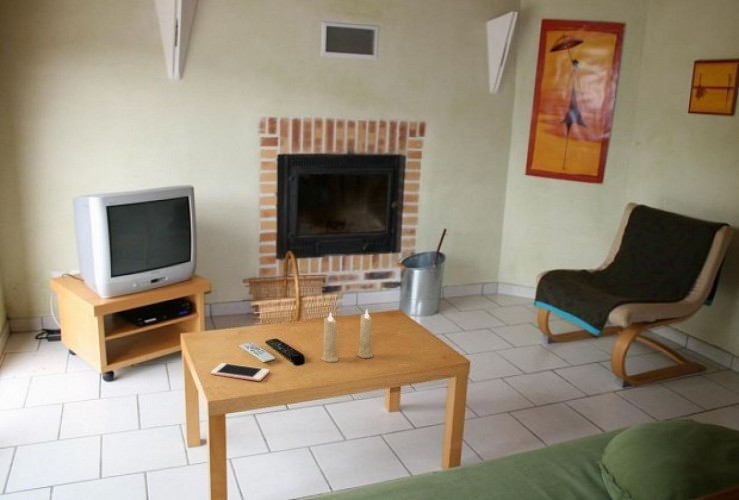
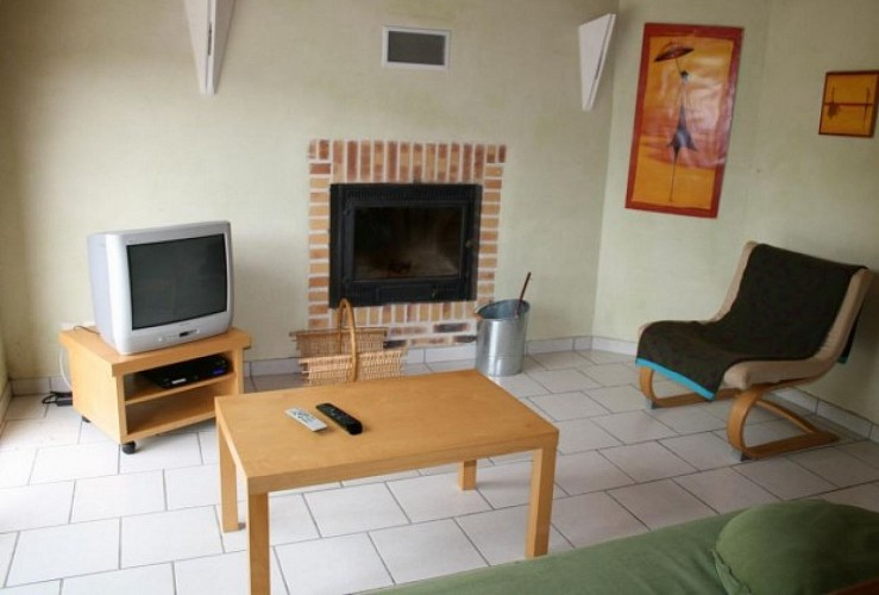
- candle (336, 334)
- cell phone (240, 371)
